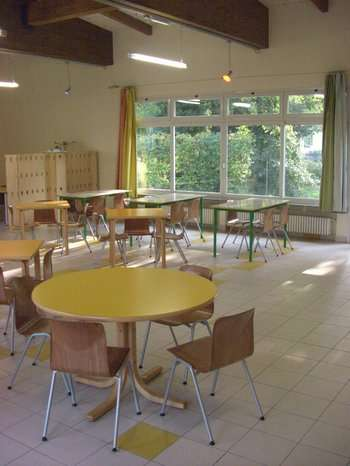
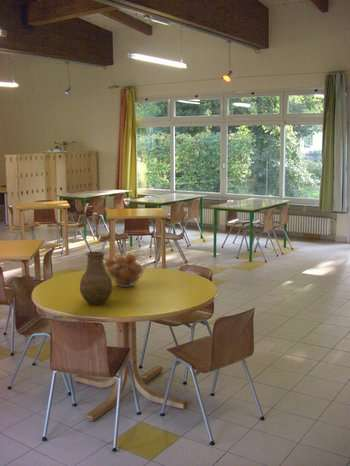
+ fruit basket (125, 269)
+ vase (96, 278)
